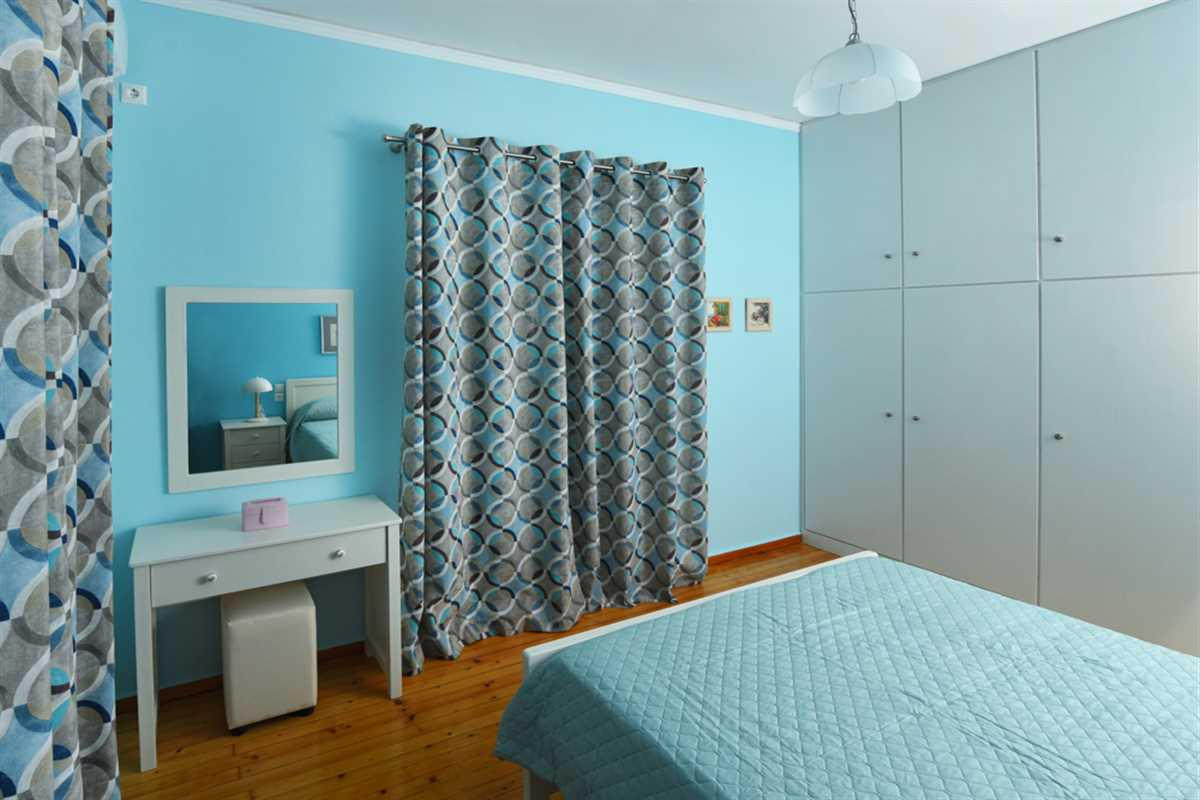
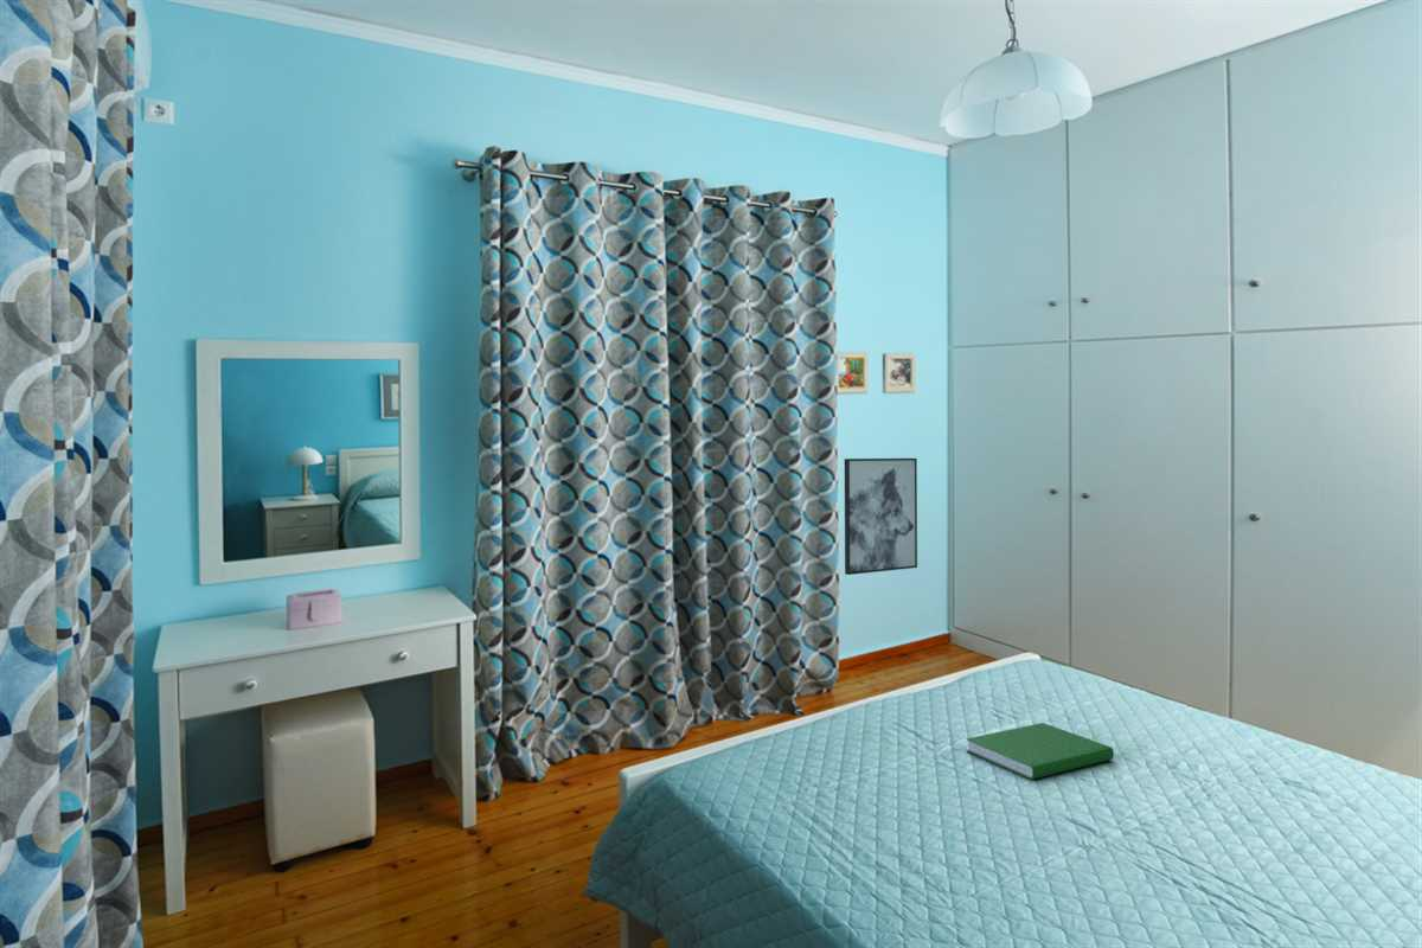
+ wall art (882, 514)
+ hardcover book (1038, 749)
